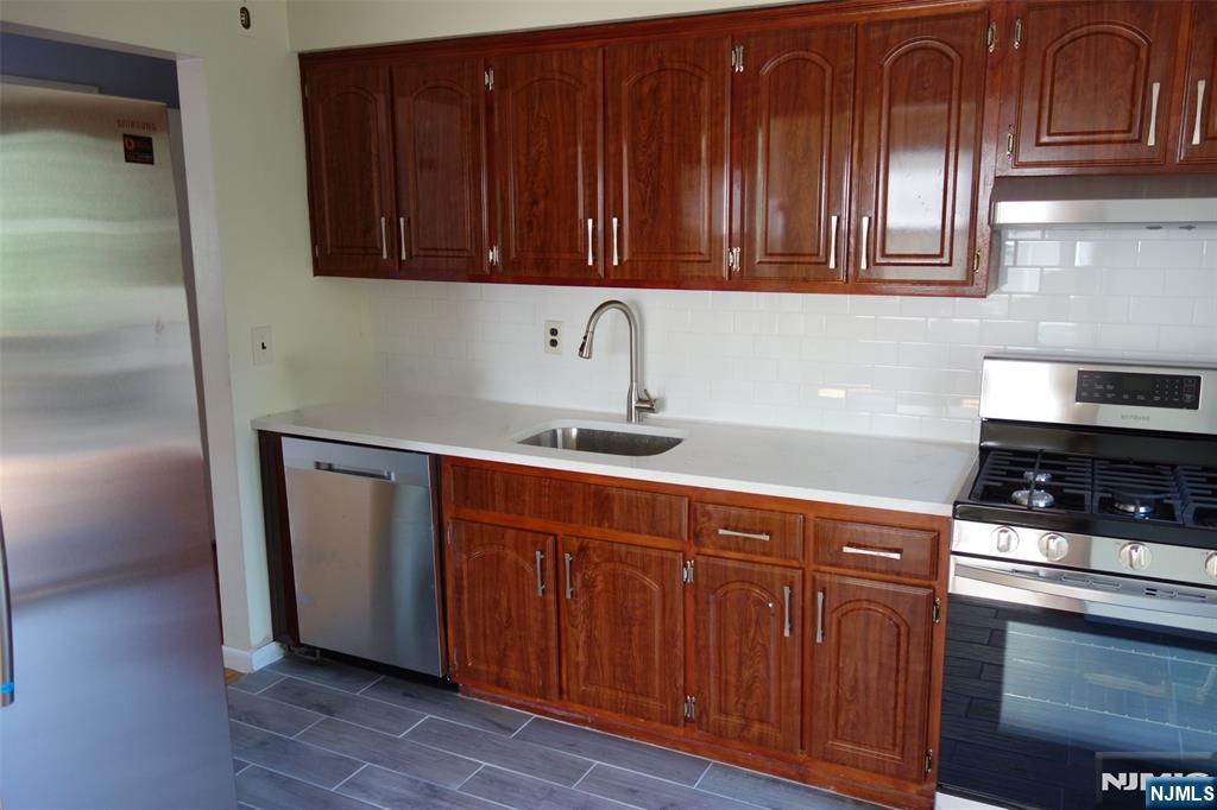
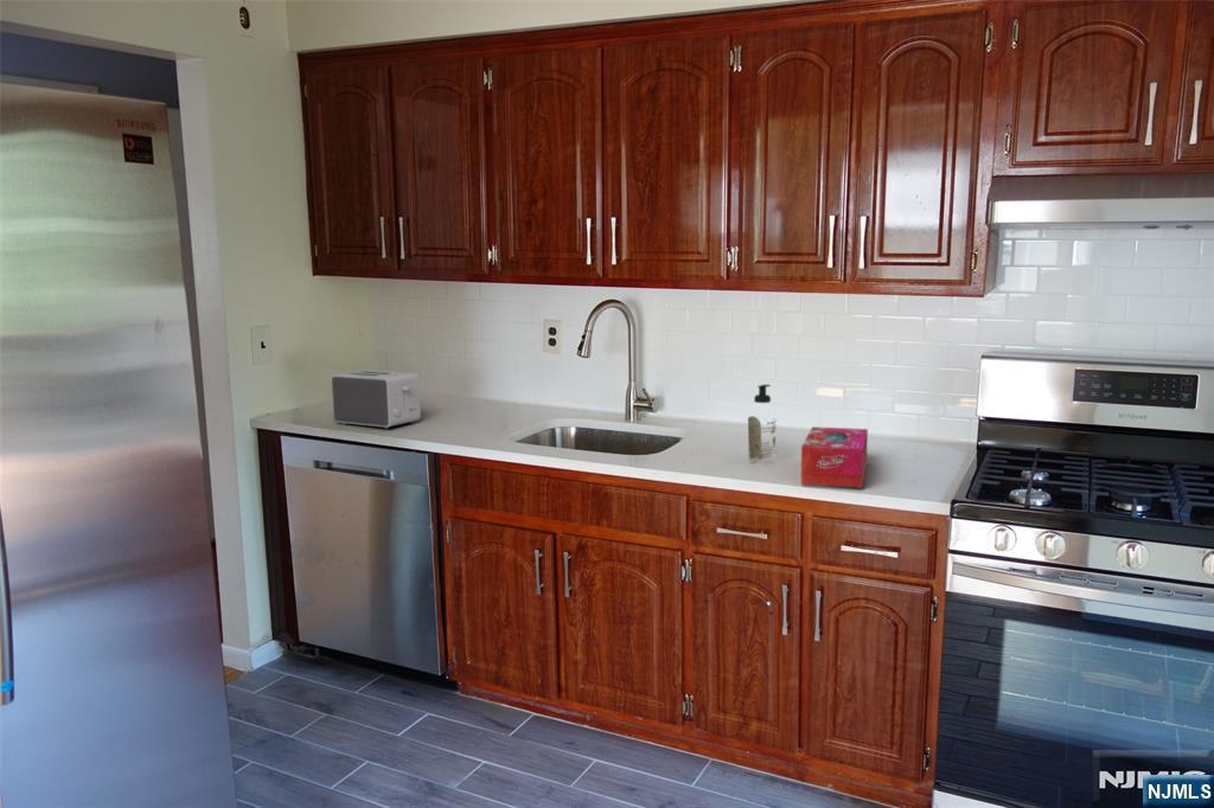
+ toaster (378, 398)
+ soap dispenser (760, 423)
+ tissue box (835, 455)
